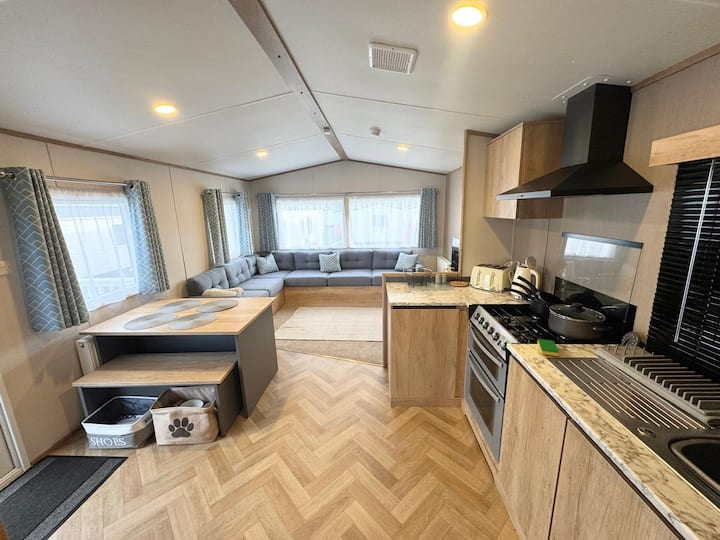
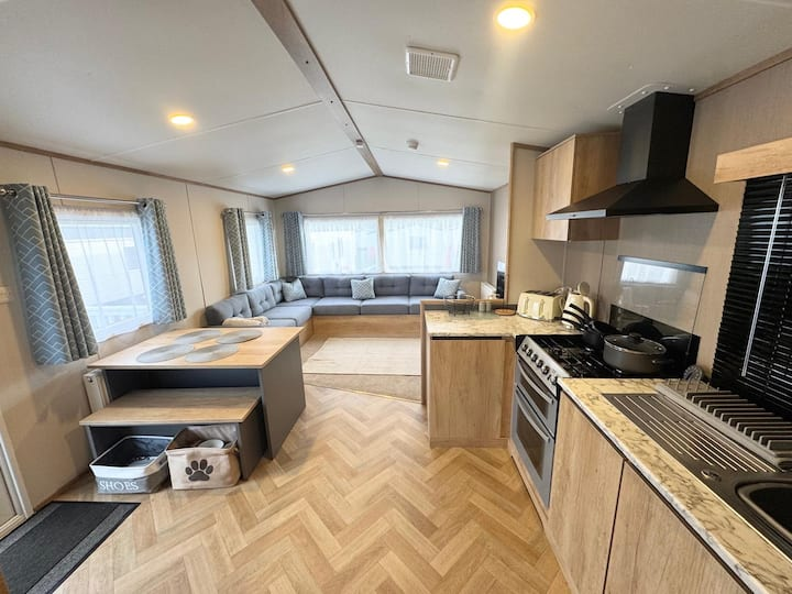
- dish sponge (547, 347)
